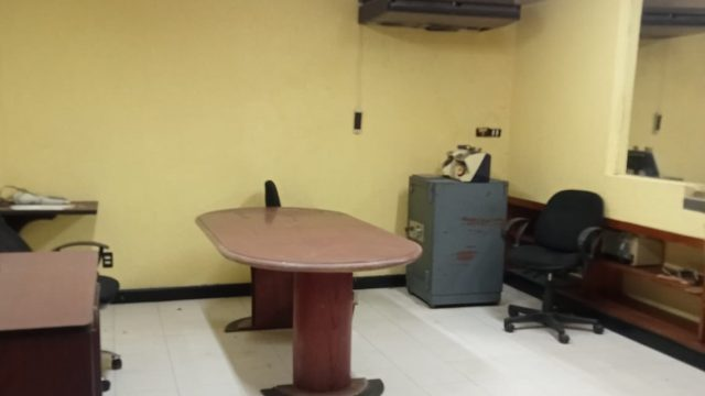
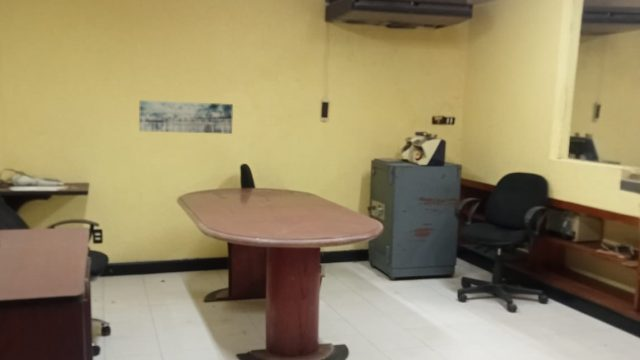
+ wall art (186, 117)
